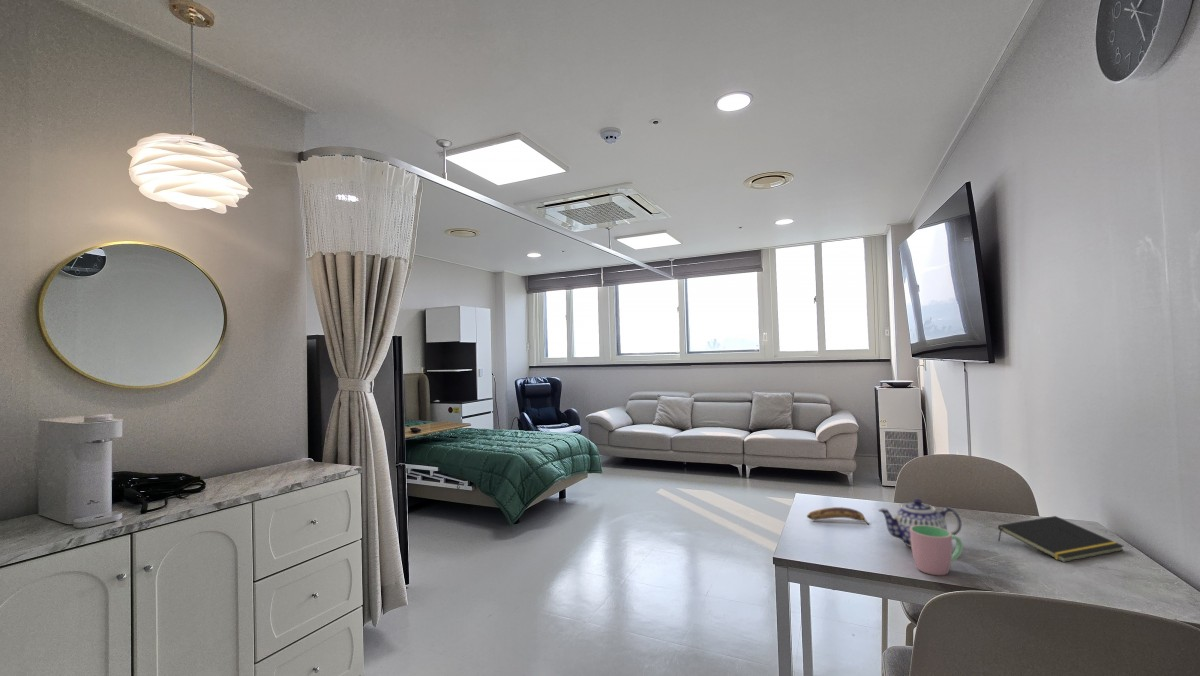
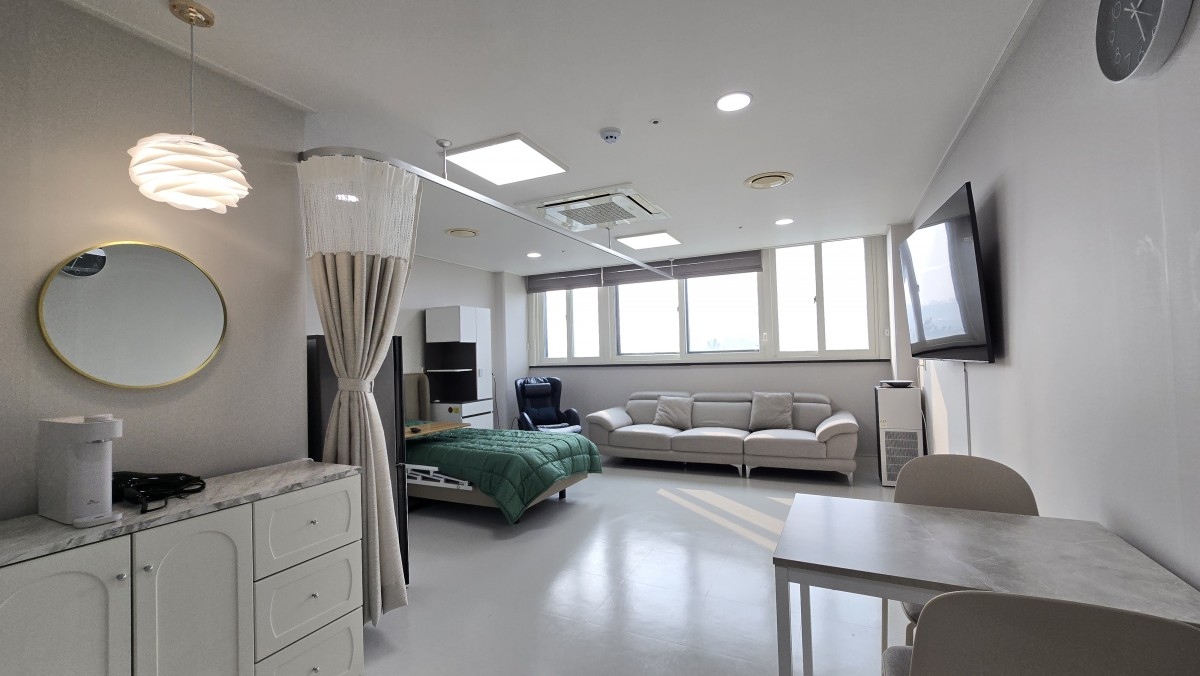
- notepad (1059, 537)
- cup (937, 550)
- teapot (919, 521)
- banana (836, 514)
